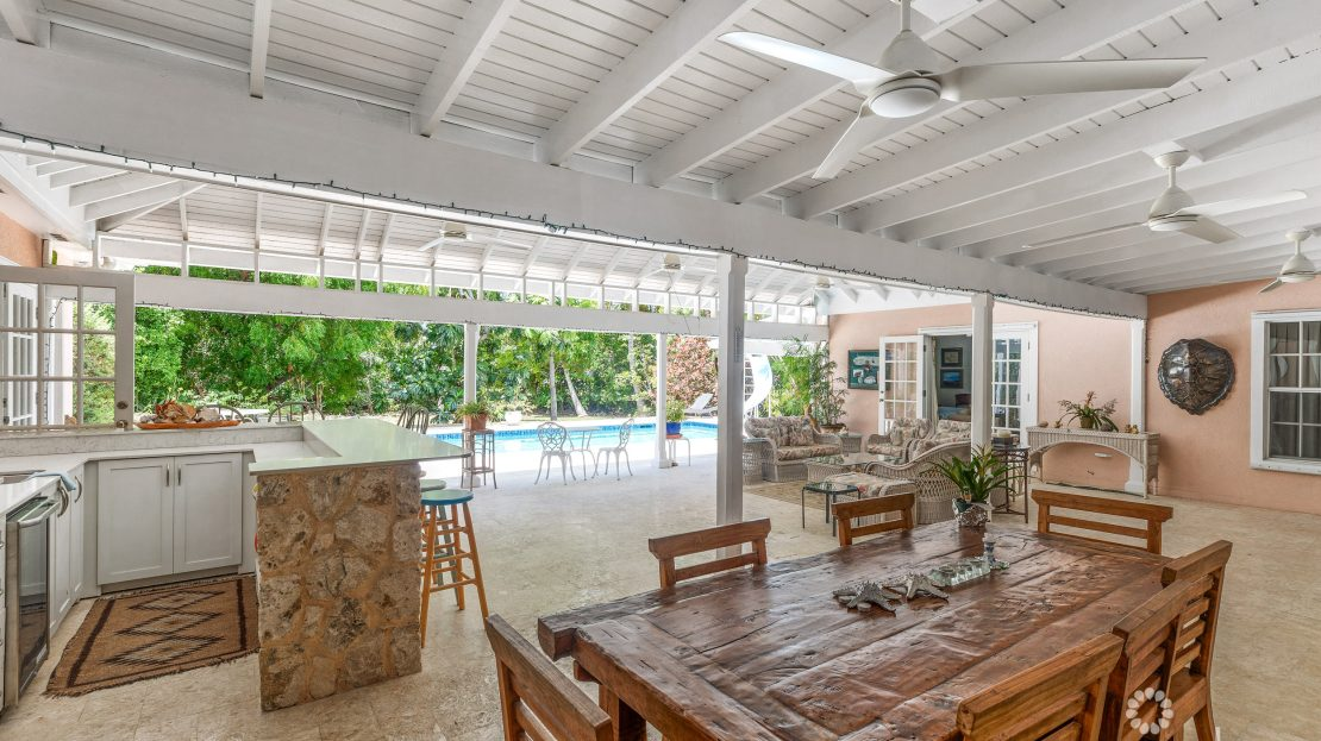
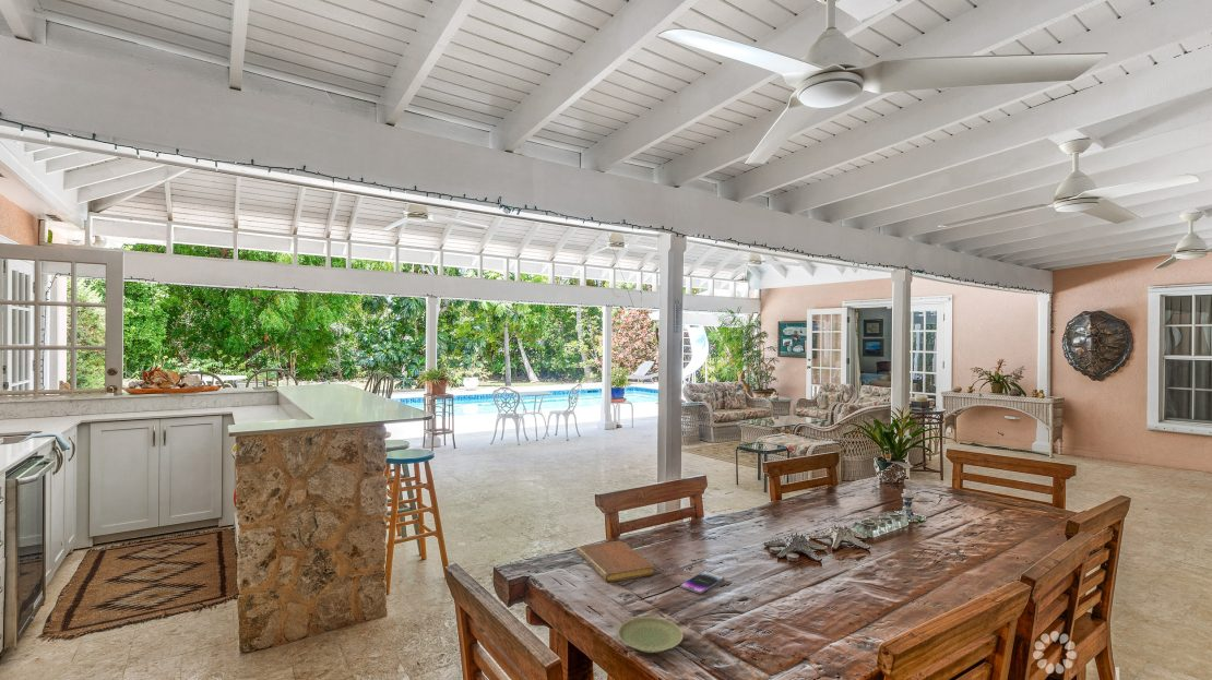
+ plate (650, 636)
+ notebook (614, 559)
+ smartphone (702, 582)
